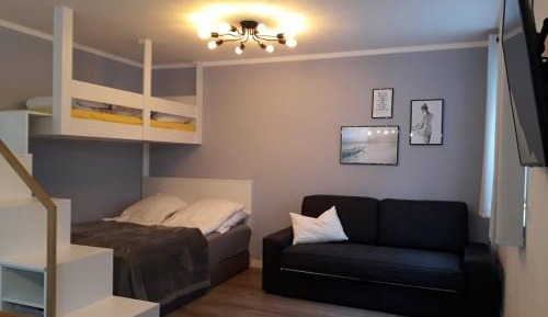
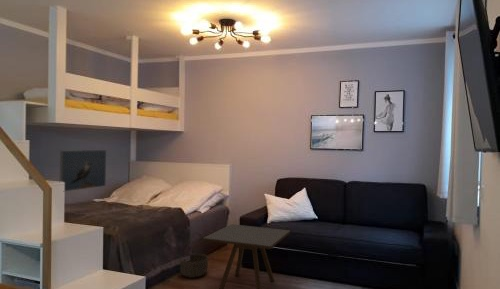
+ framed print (84, 169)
+ basket (194, 254)
+ side table (253, 259)
